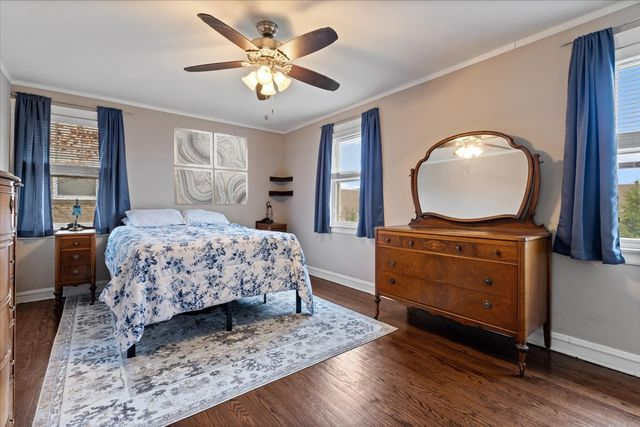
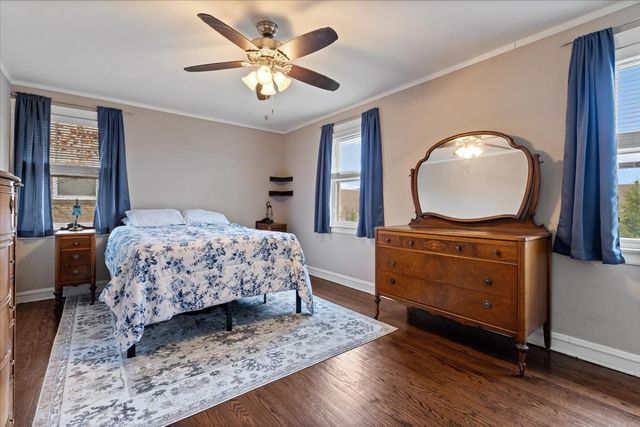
- wall art (212, 170)
